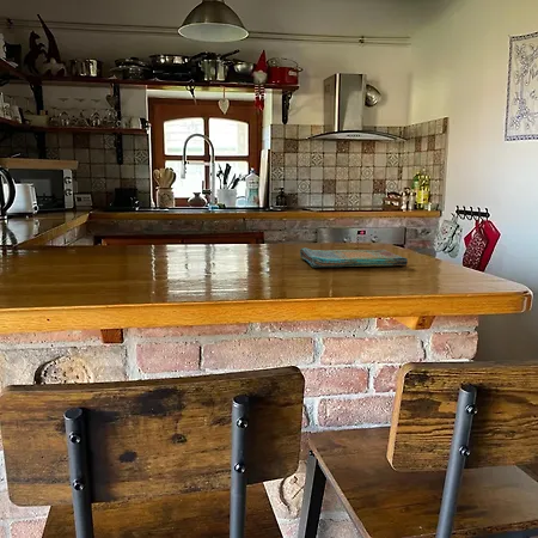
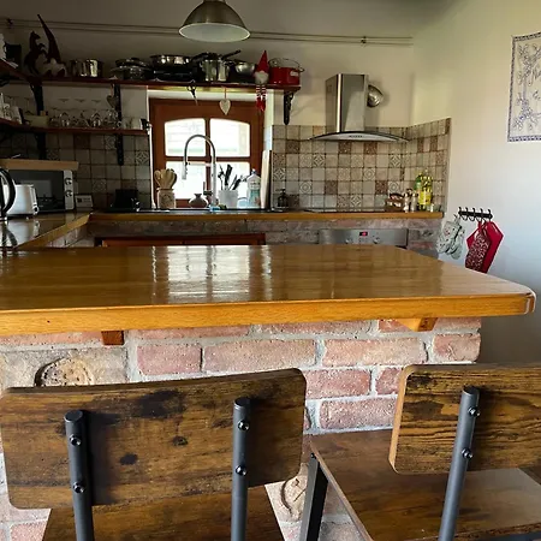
- dish towel (350, 256)
